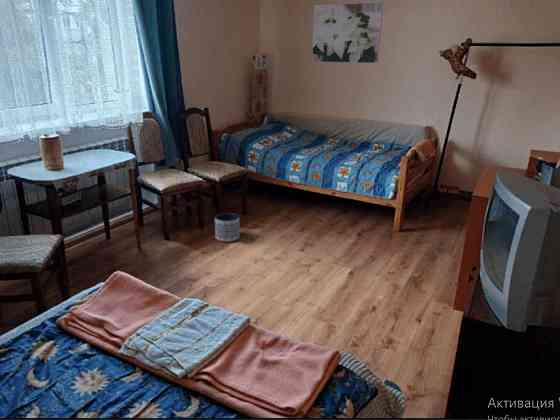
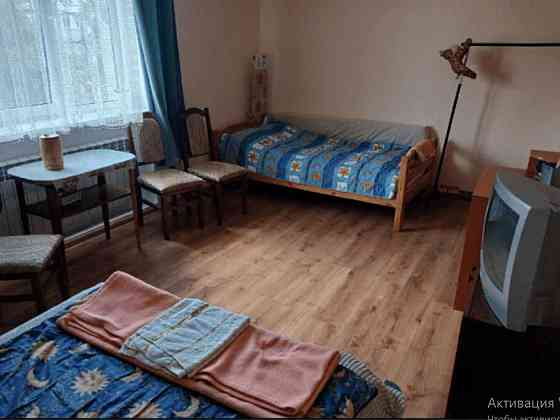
- planter (227, 227)
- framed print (345, 33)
